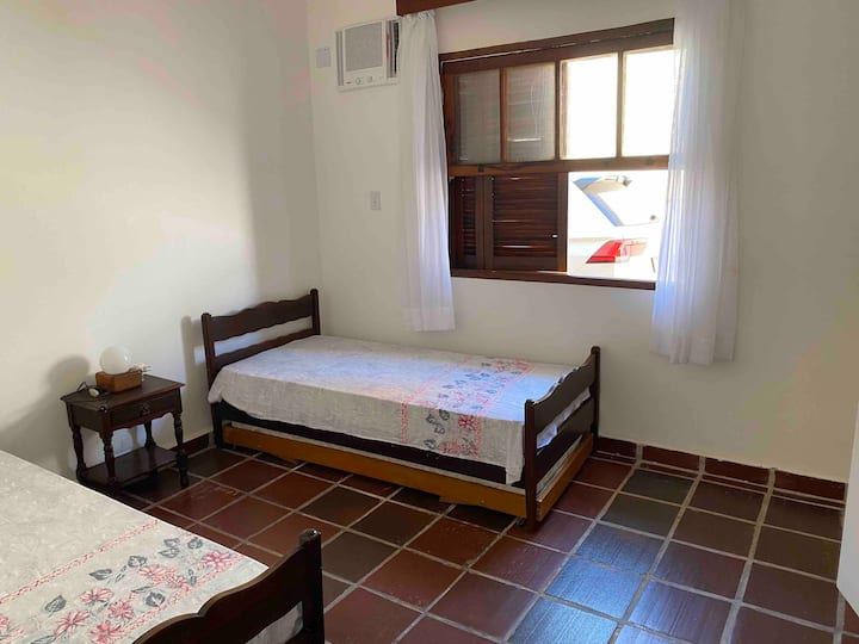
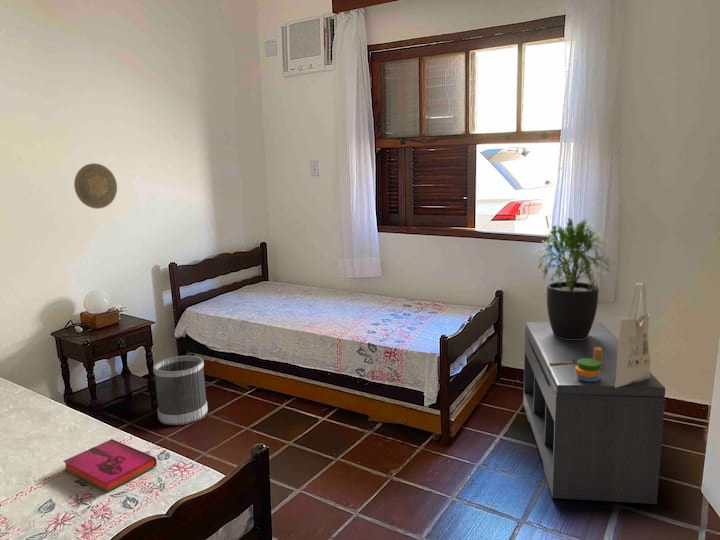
+ bench (580, 398)
+ decorative plate (97, 186)
+ hardback book (110, 463)
+ wastebasket (180, 389)
+ tote bag (620, 325)
+ potted plant (568, 276)
